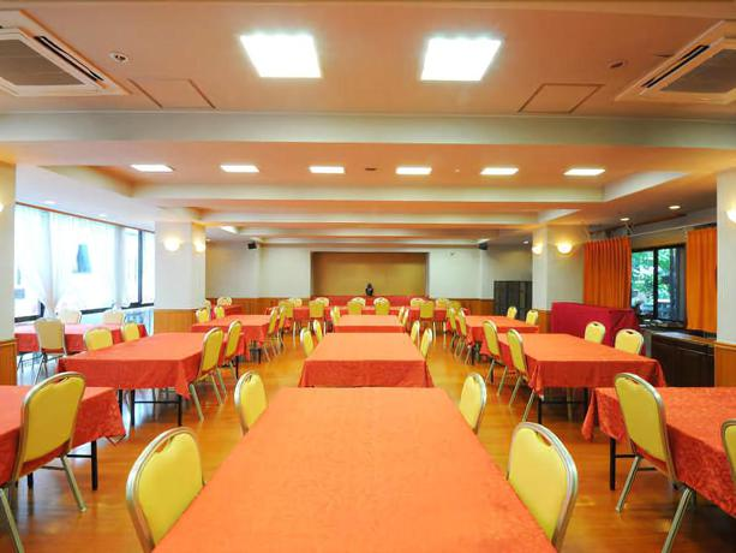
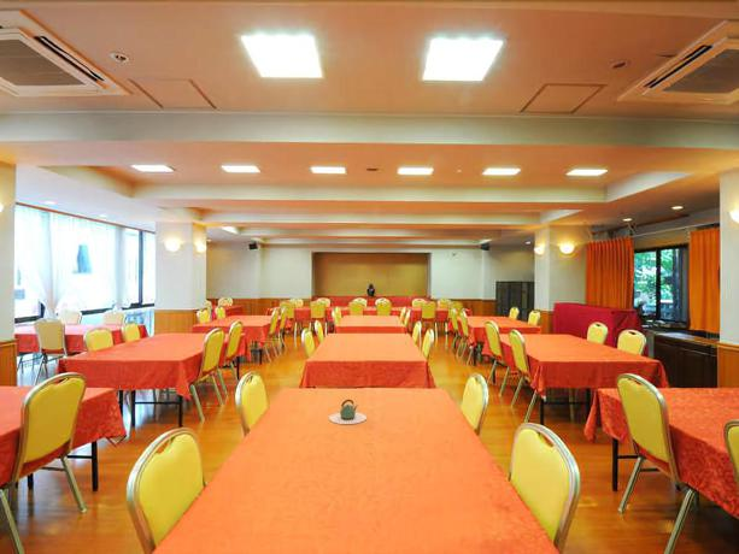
+ teapot (347, 408)
